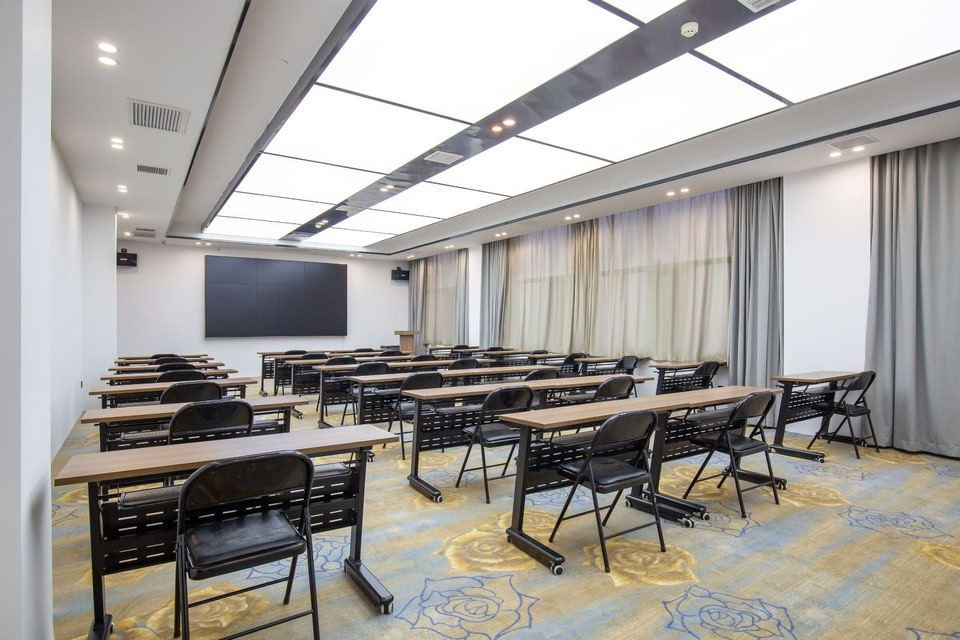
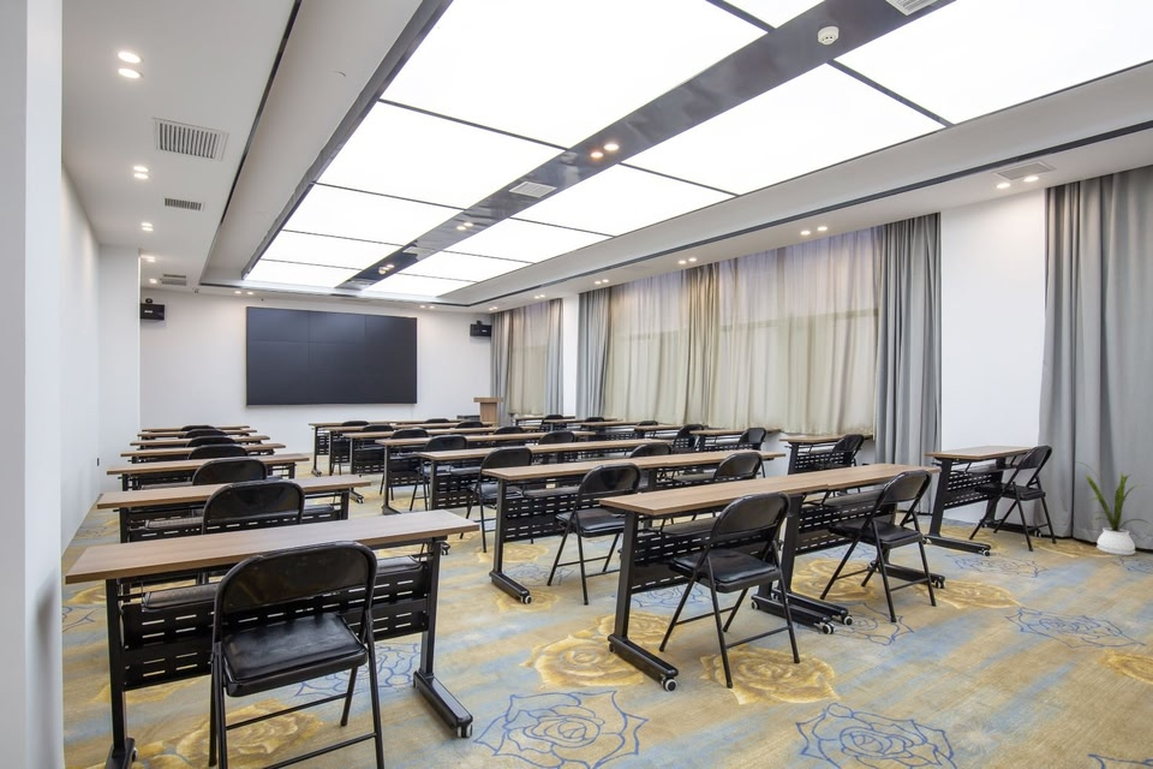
+ house plant (1111, 508)
